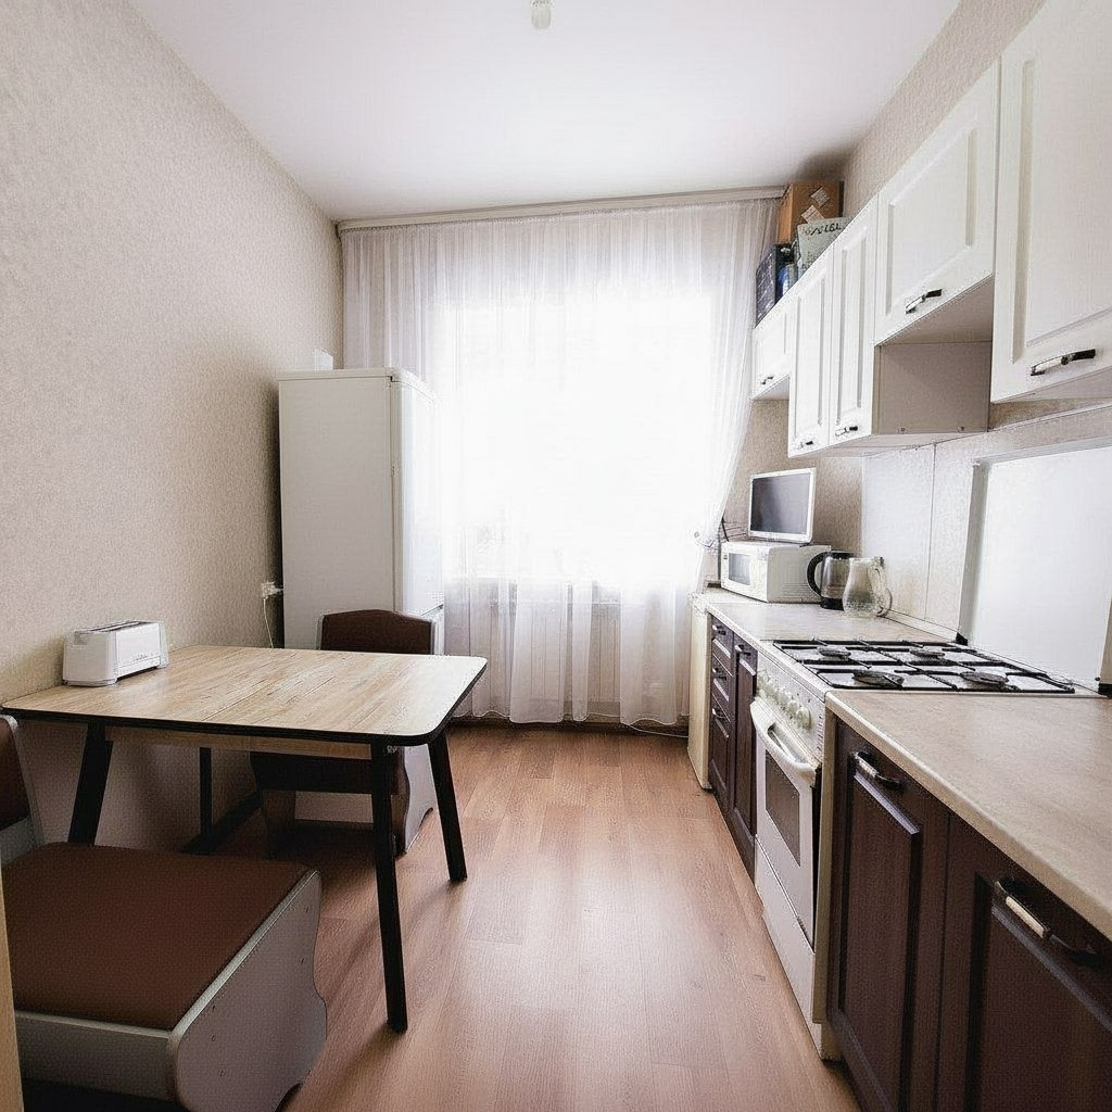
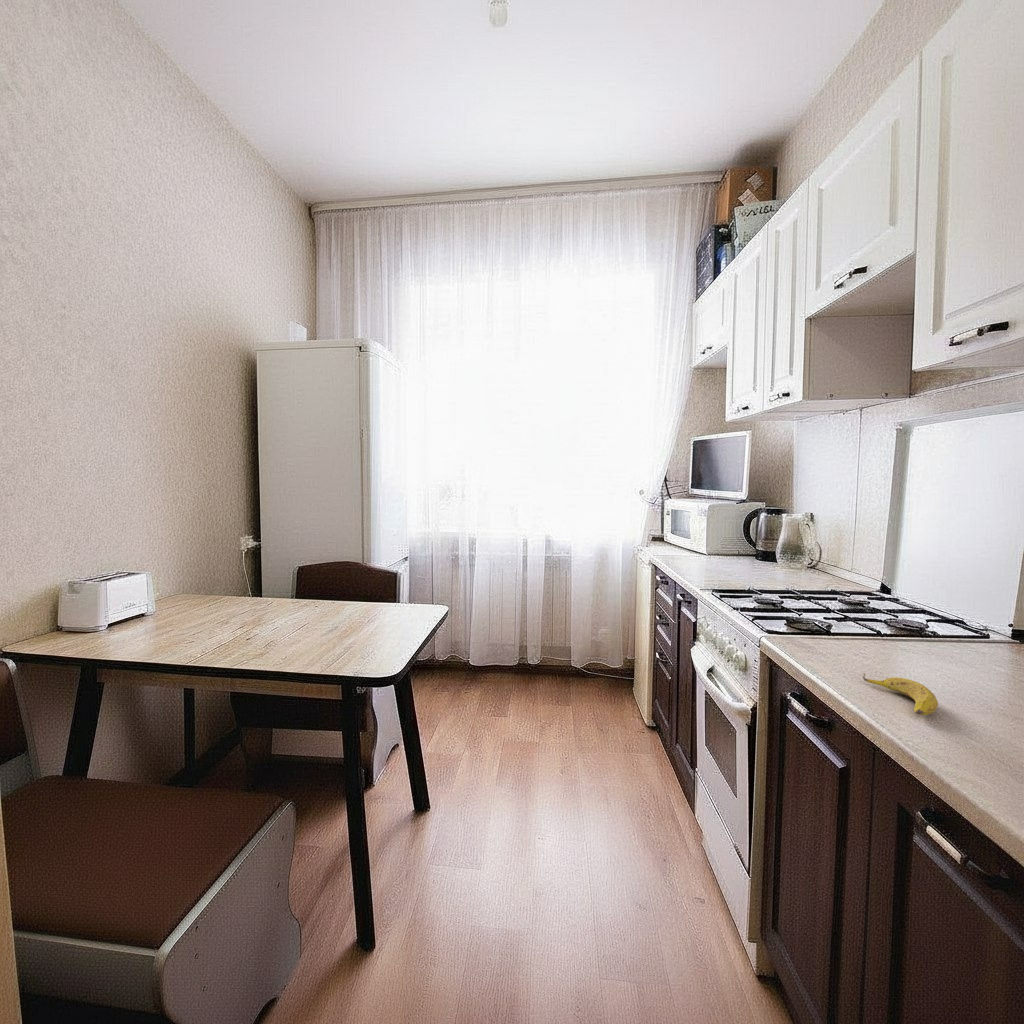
+ banana (900, 692)
